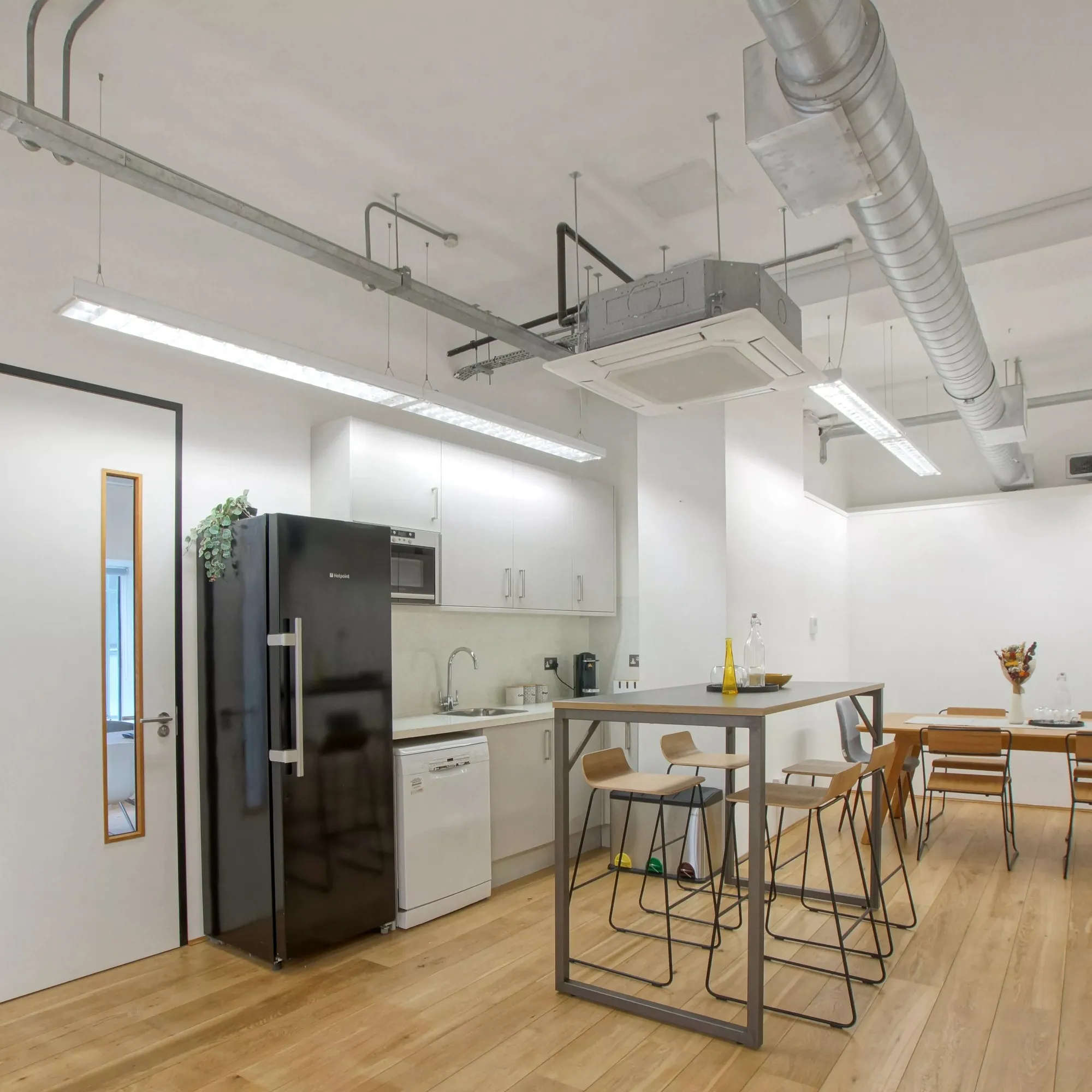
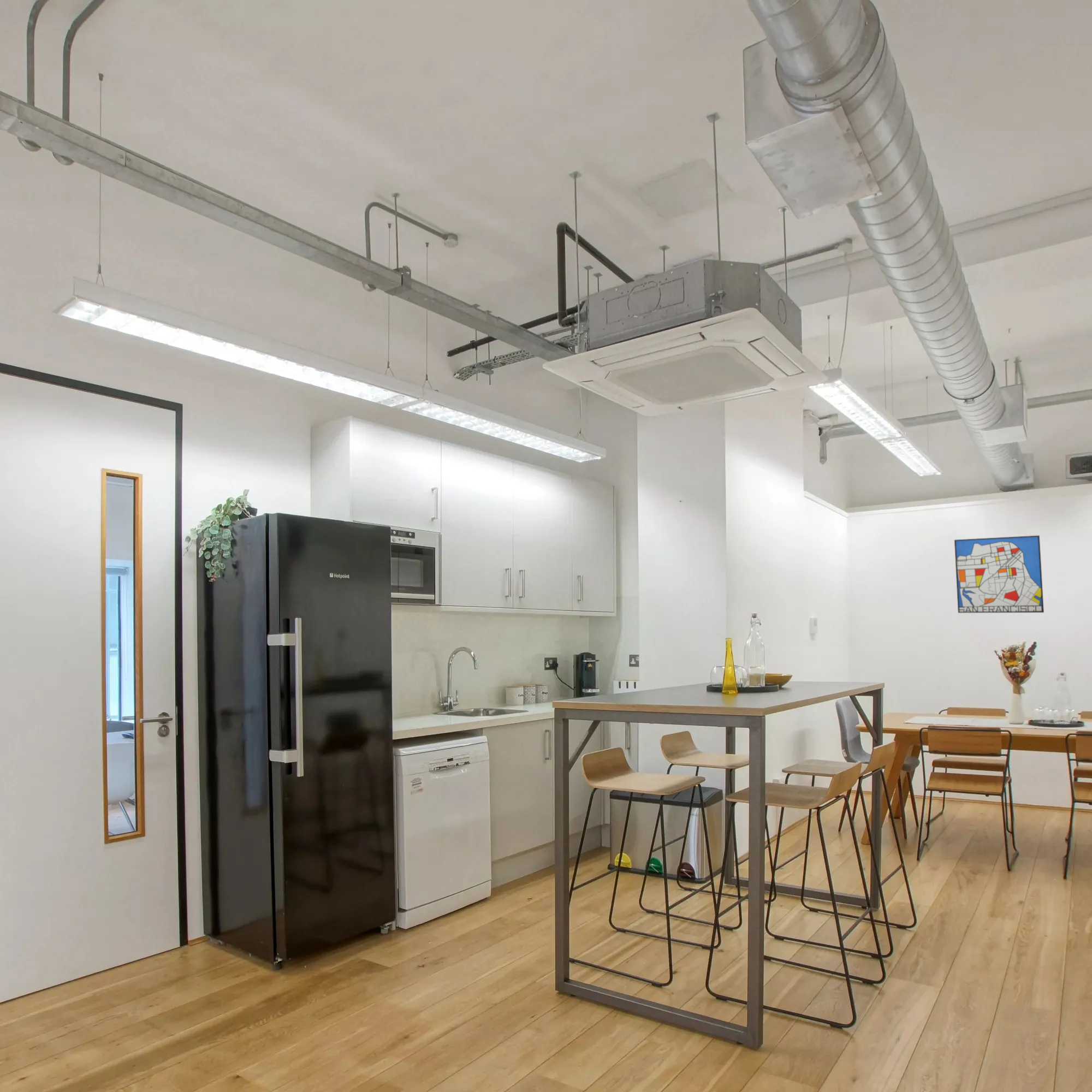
+ wall art (998, 575)
